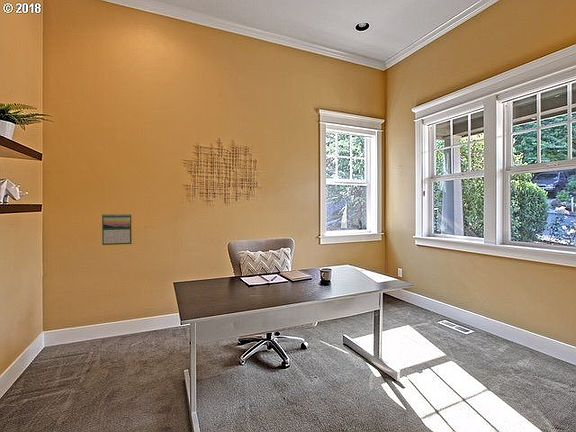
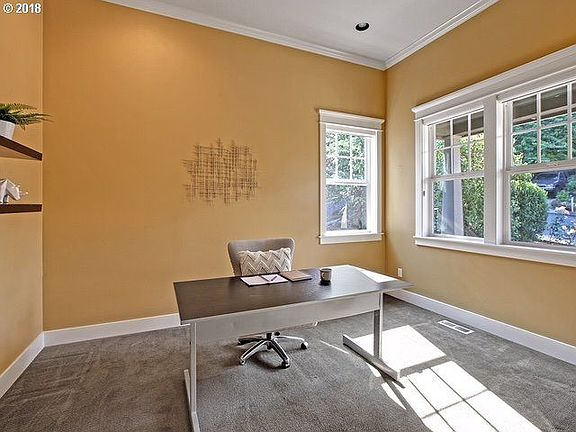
- calendar (117, 228)
